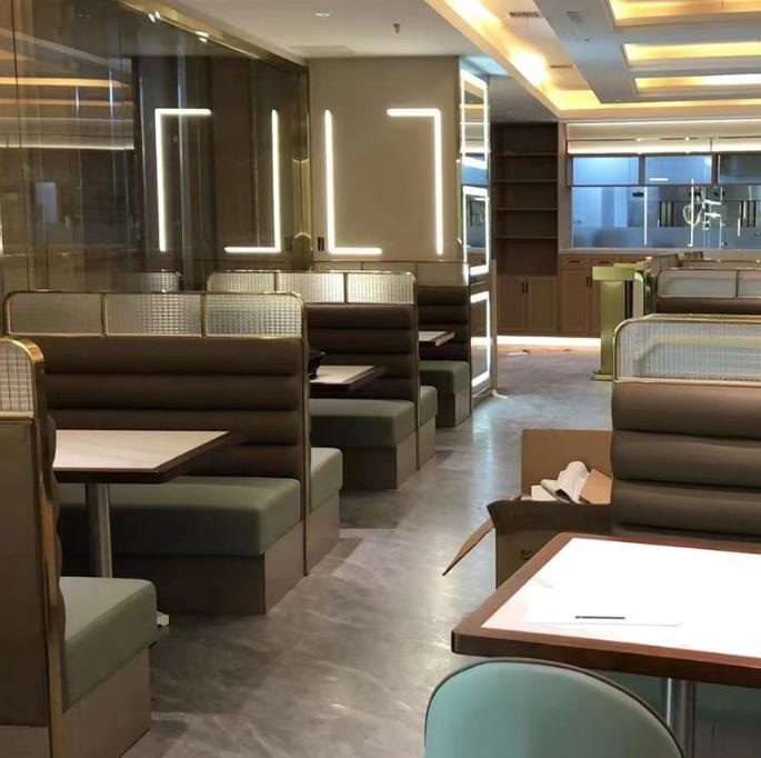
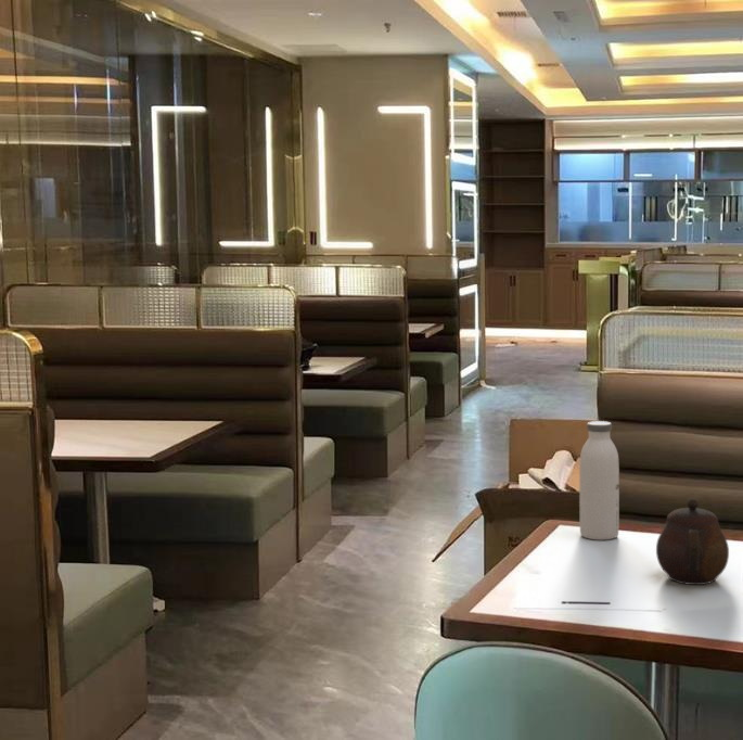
+ teapot (691, 539)
+ water bottle (599, 479)
